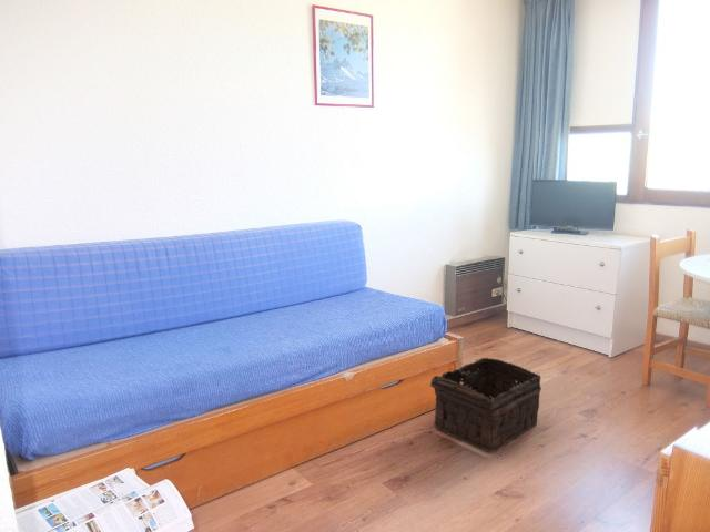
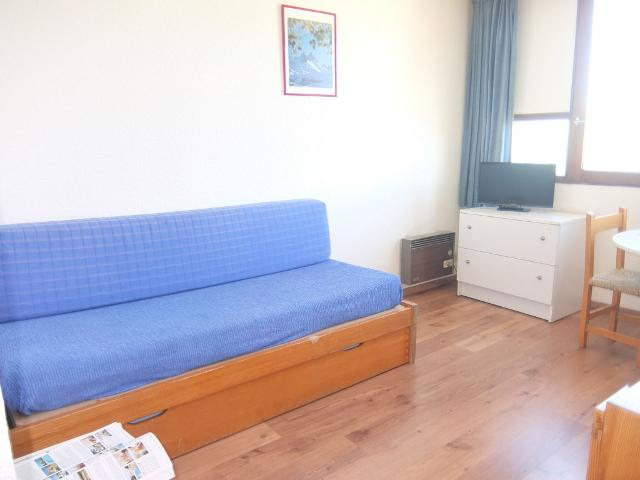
- basket (481, 393)
